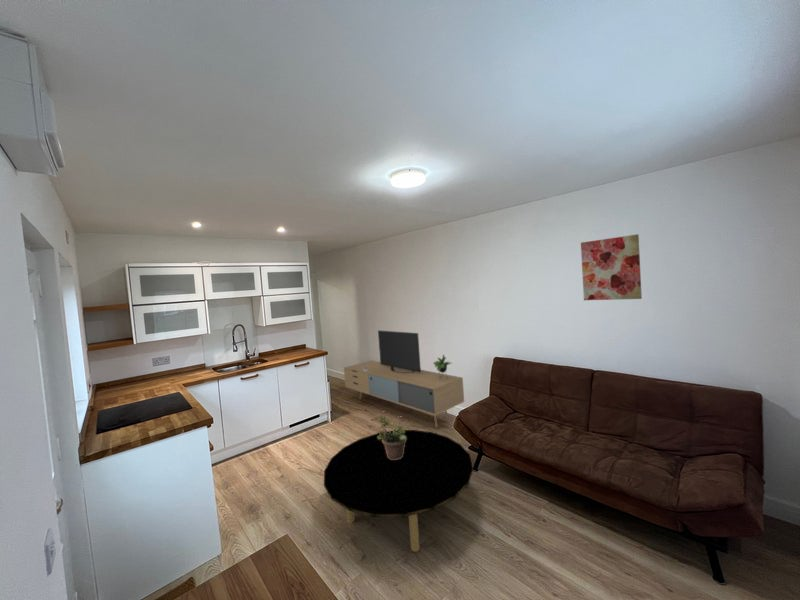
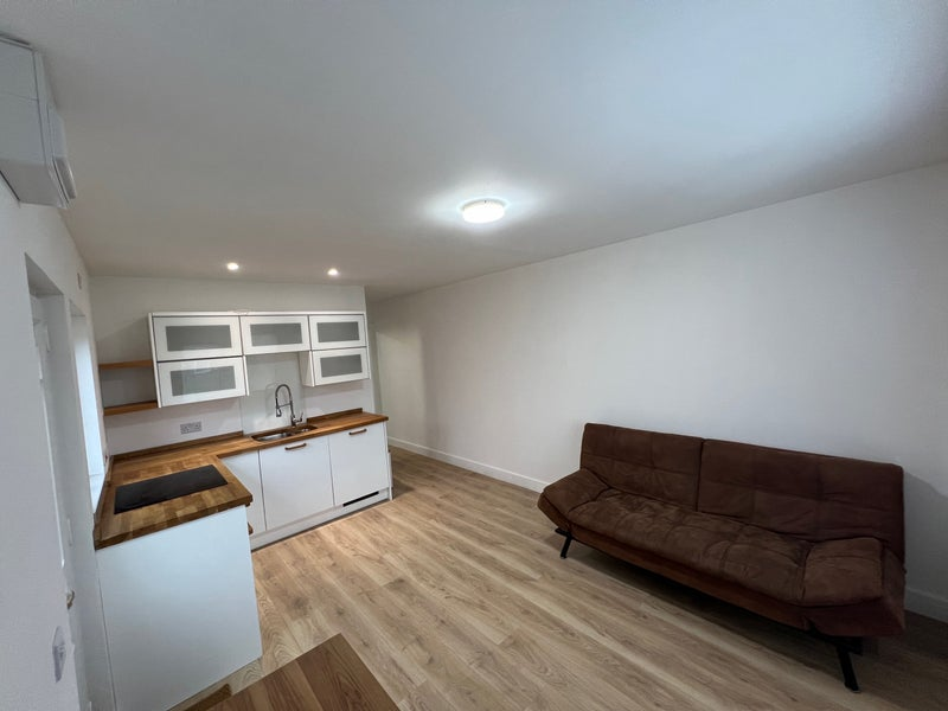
- wall art (609, 269)
- coffee table (399, 485)
- media console (397, 370)
- potted plant (393, 433)
